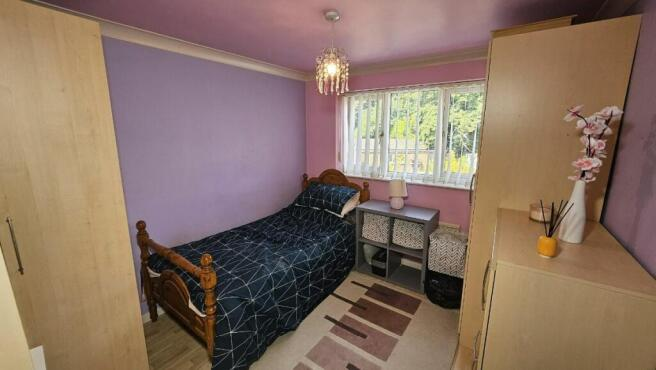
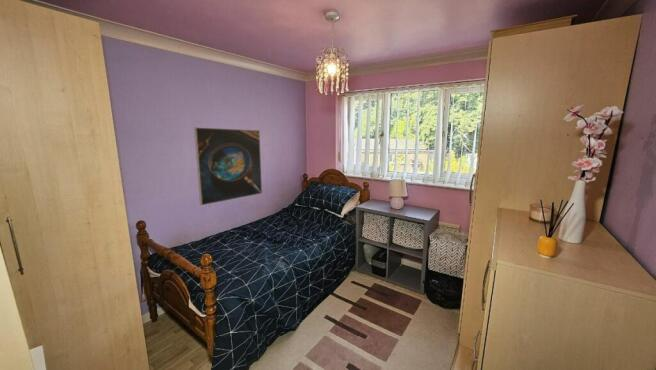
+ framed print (232, 164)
